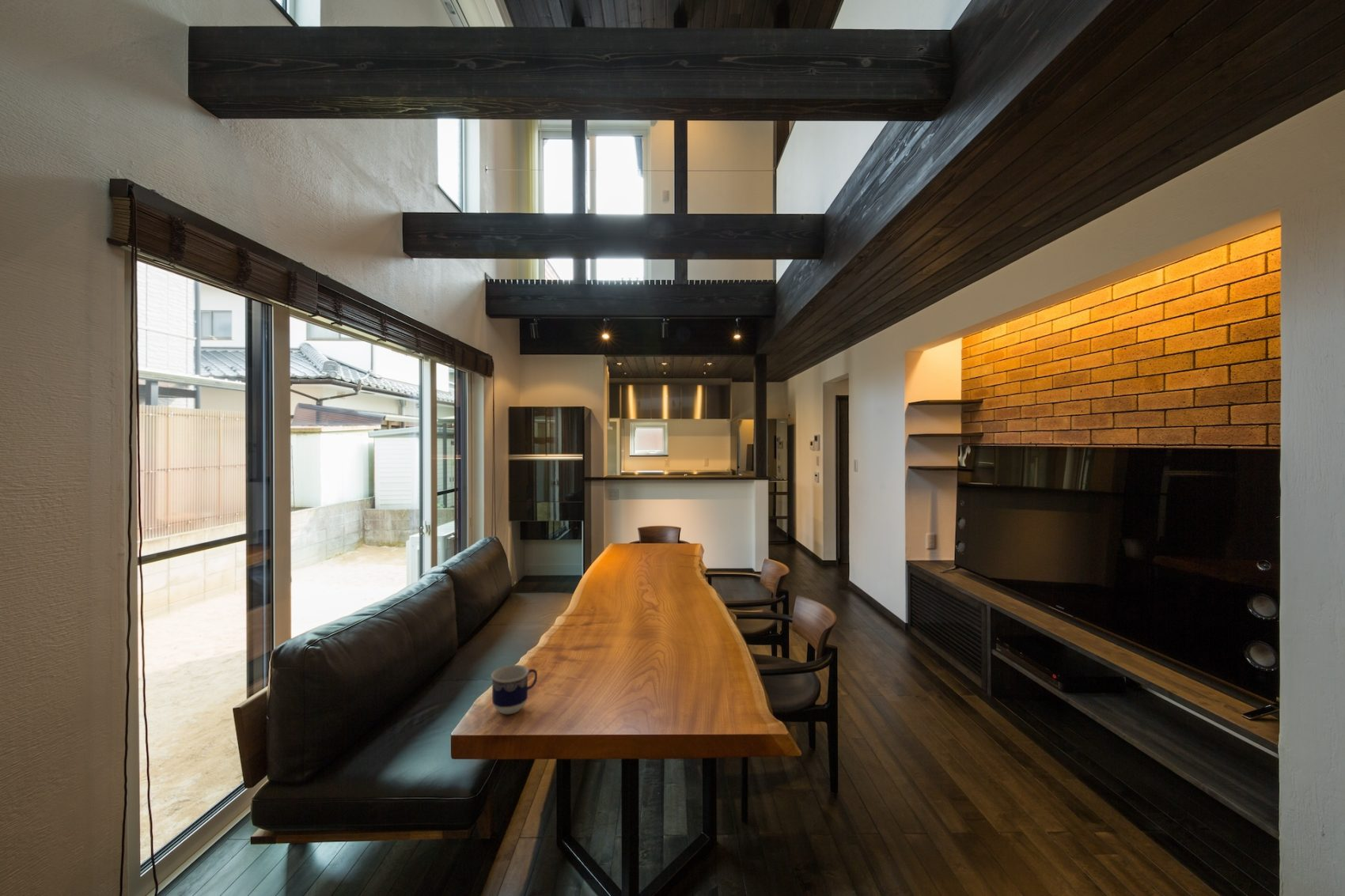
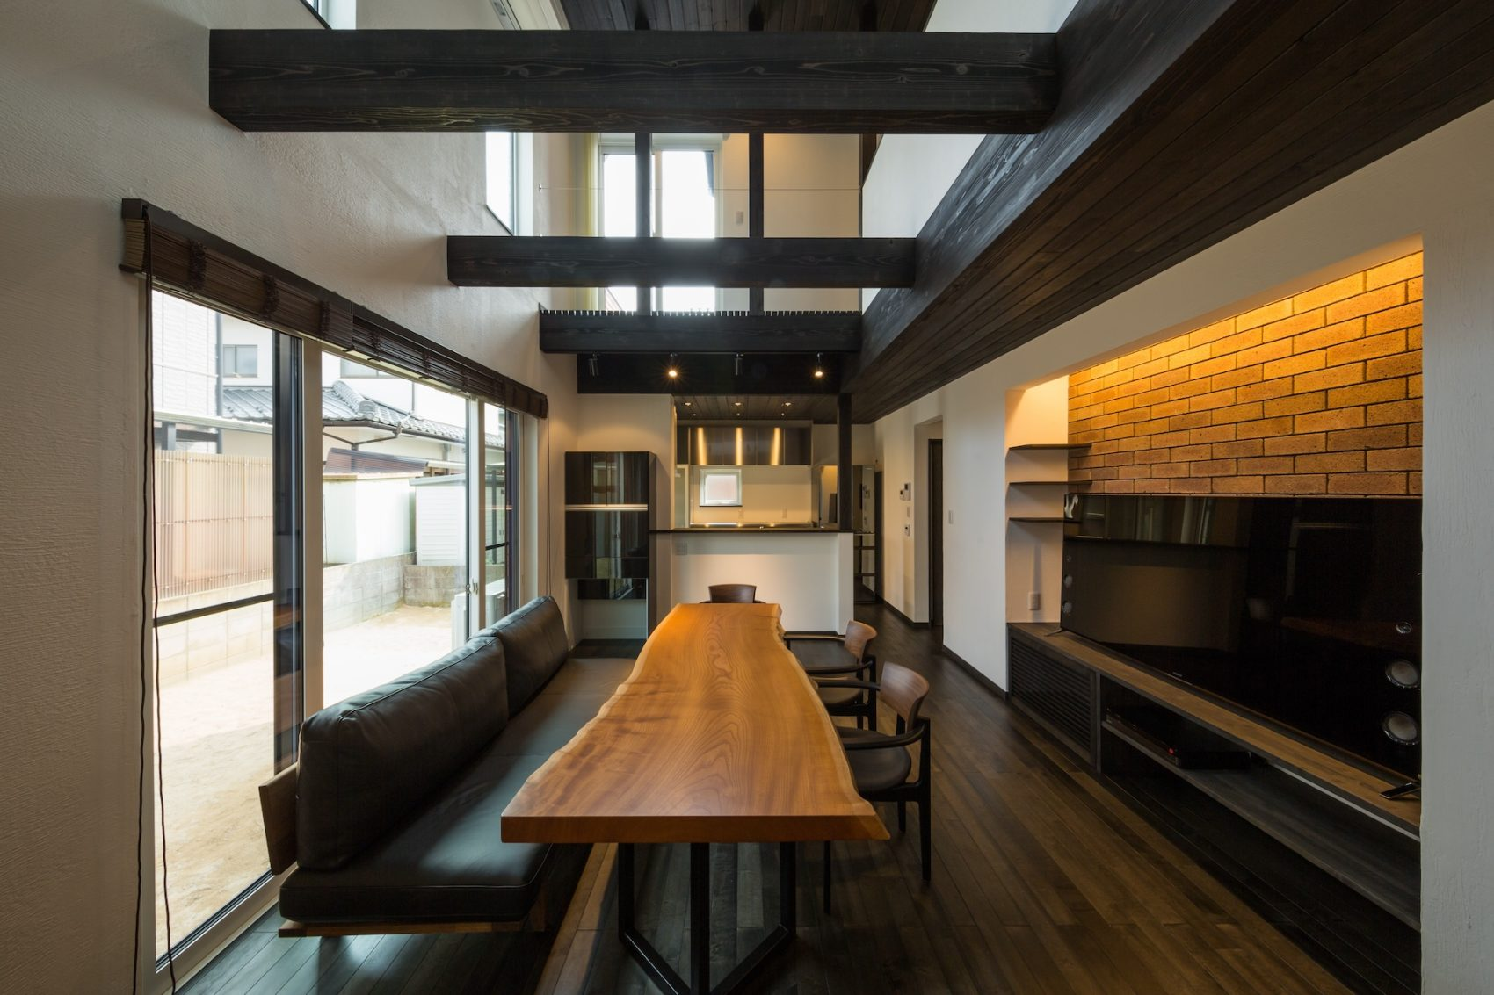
- cup (515, 689)
